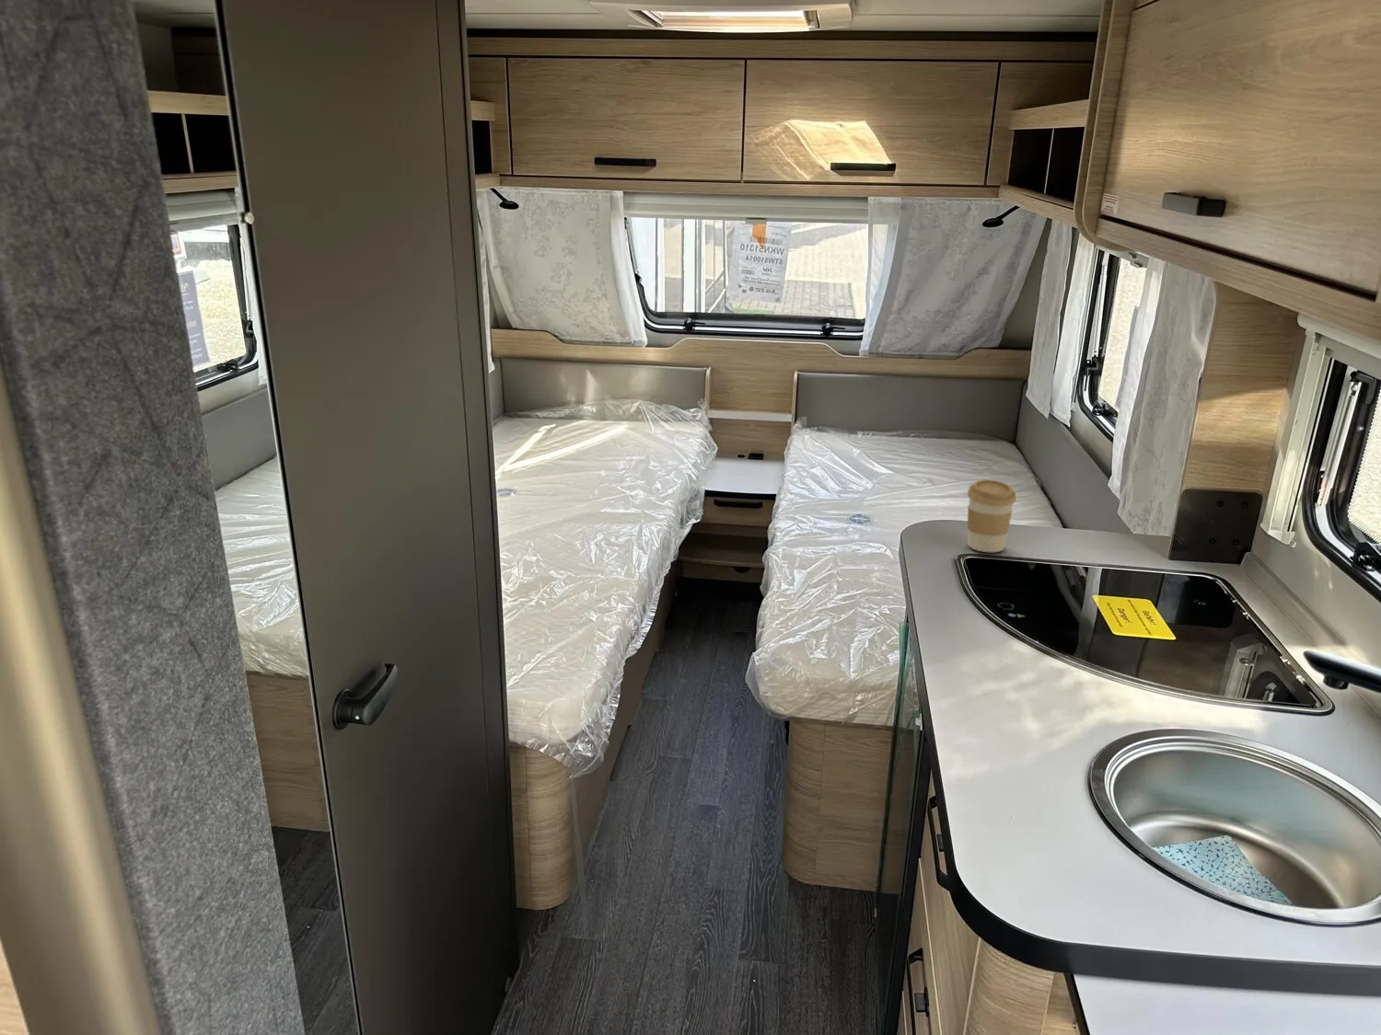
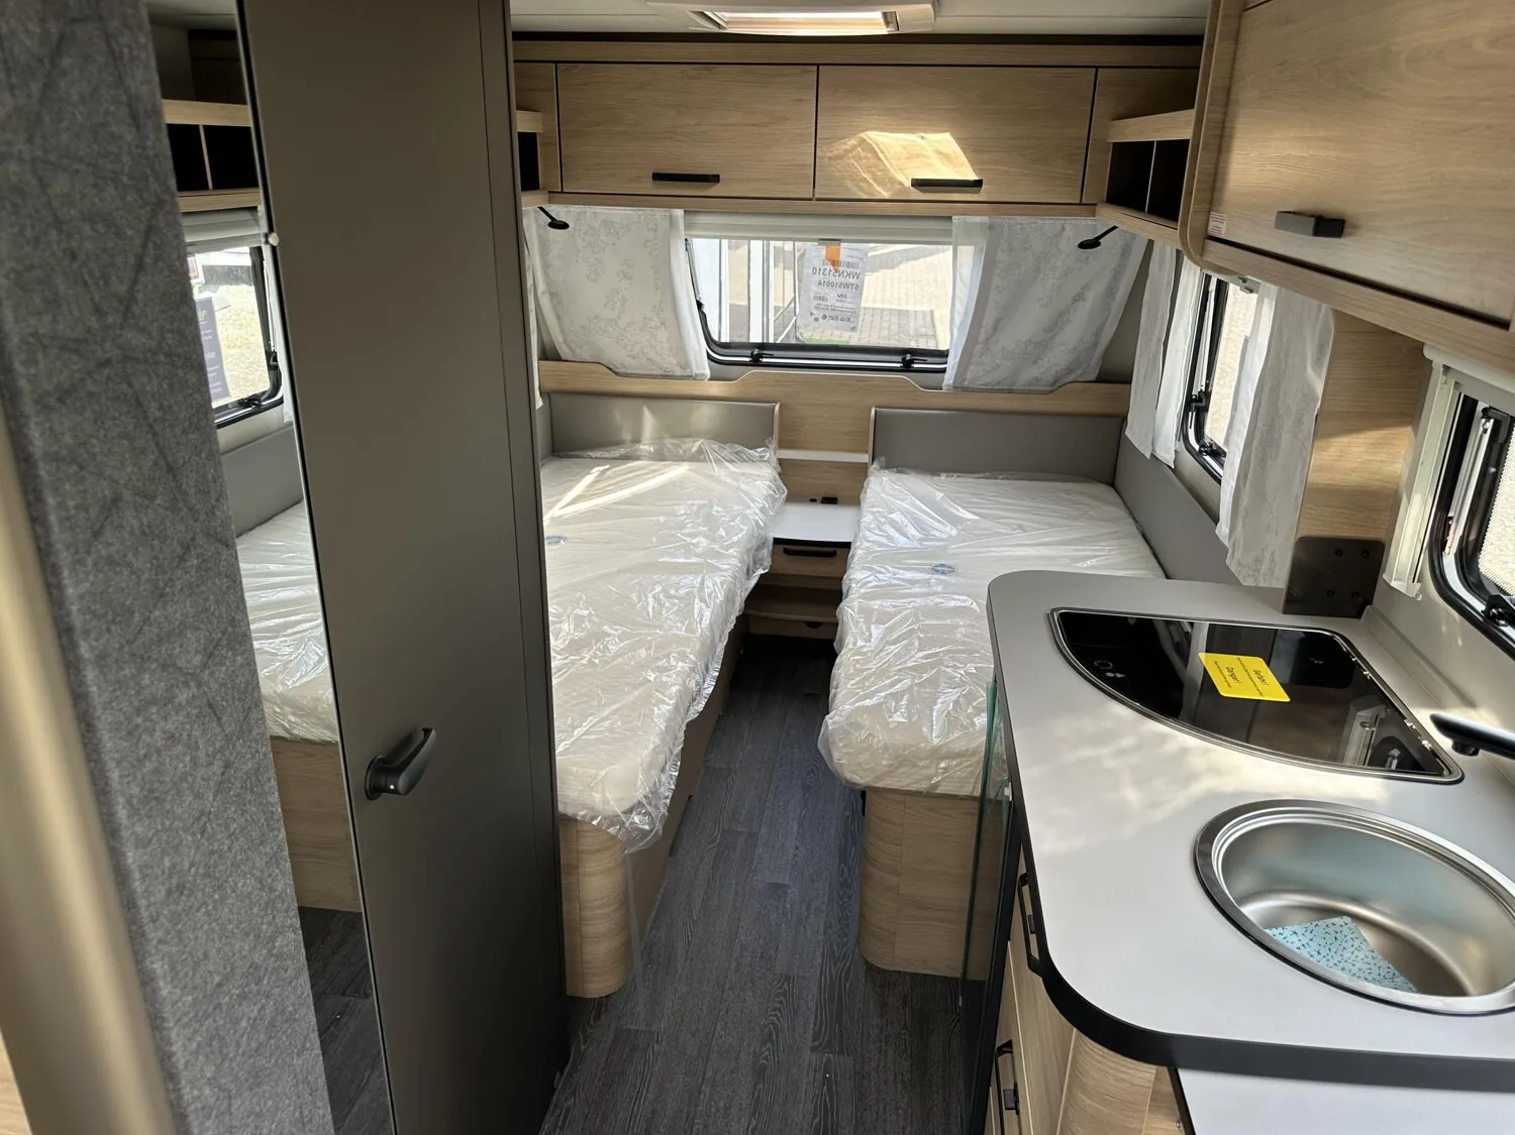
- coffee cup (988, 515)
